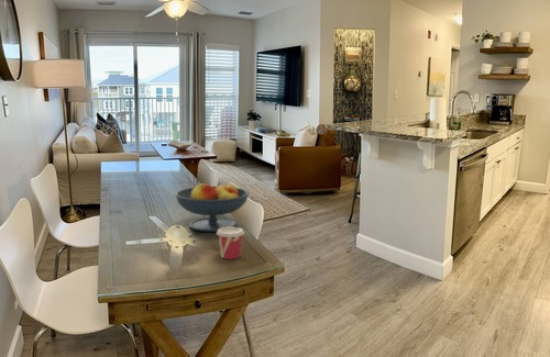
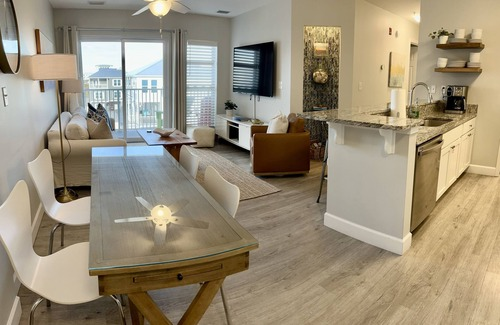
- fruit bowl (212, 203)
- cup (230, 243)
